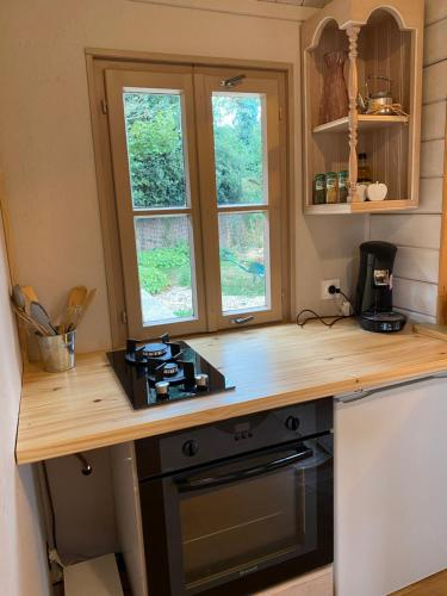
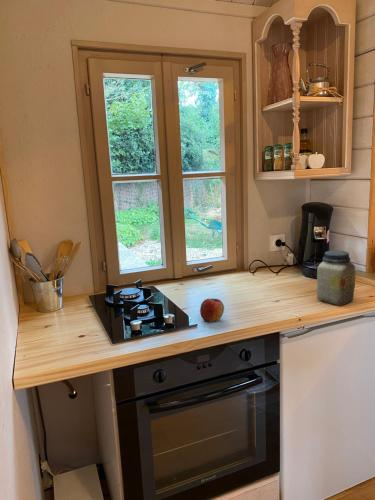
+ jar (336, 276)
+ apple (212, 309)
